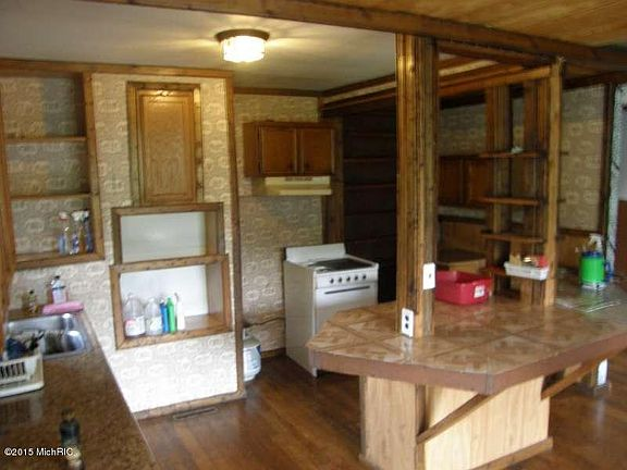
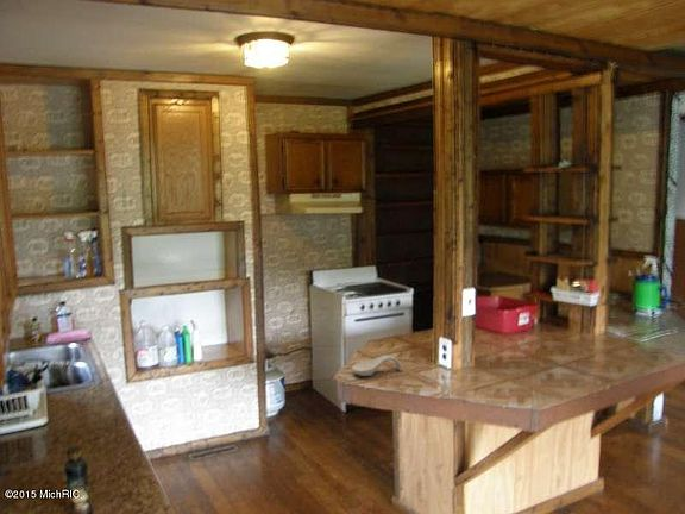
+ spoon rest (376, 364)
